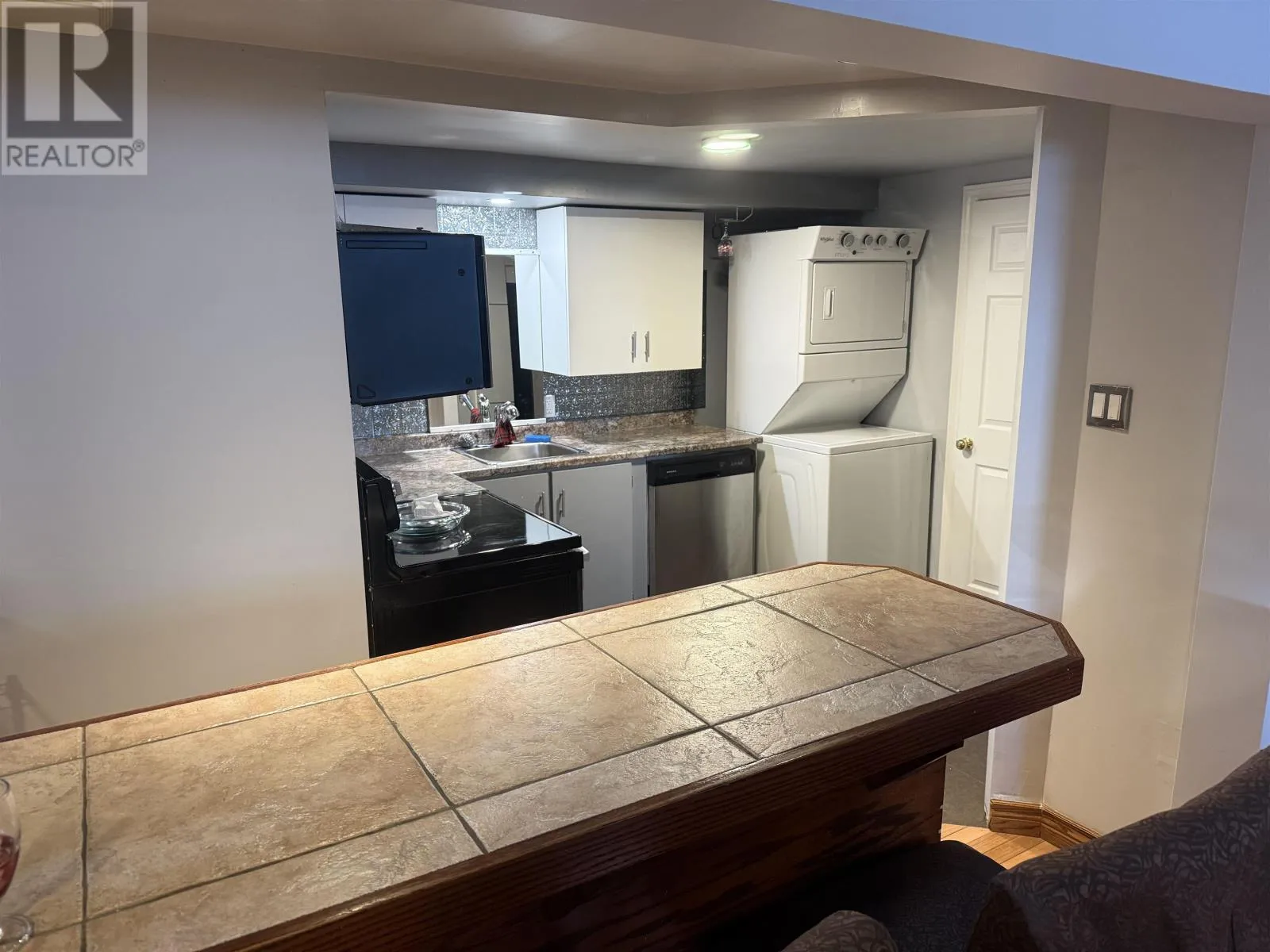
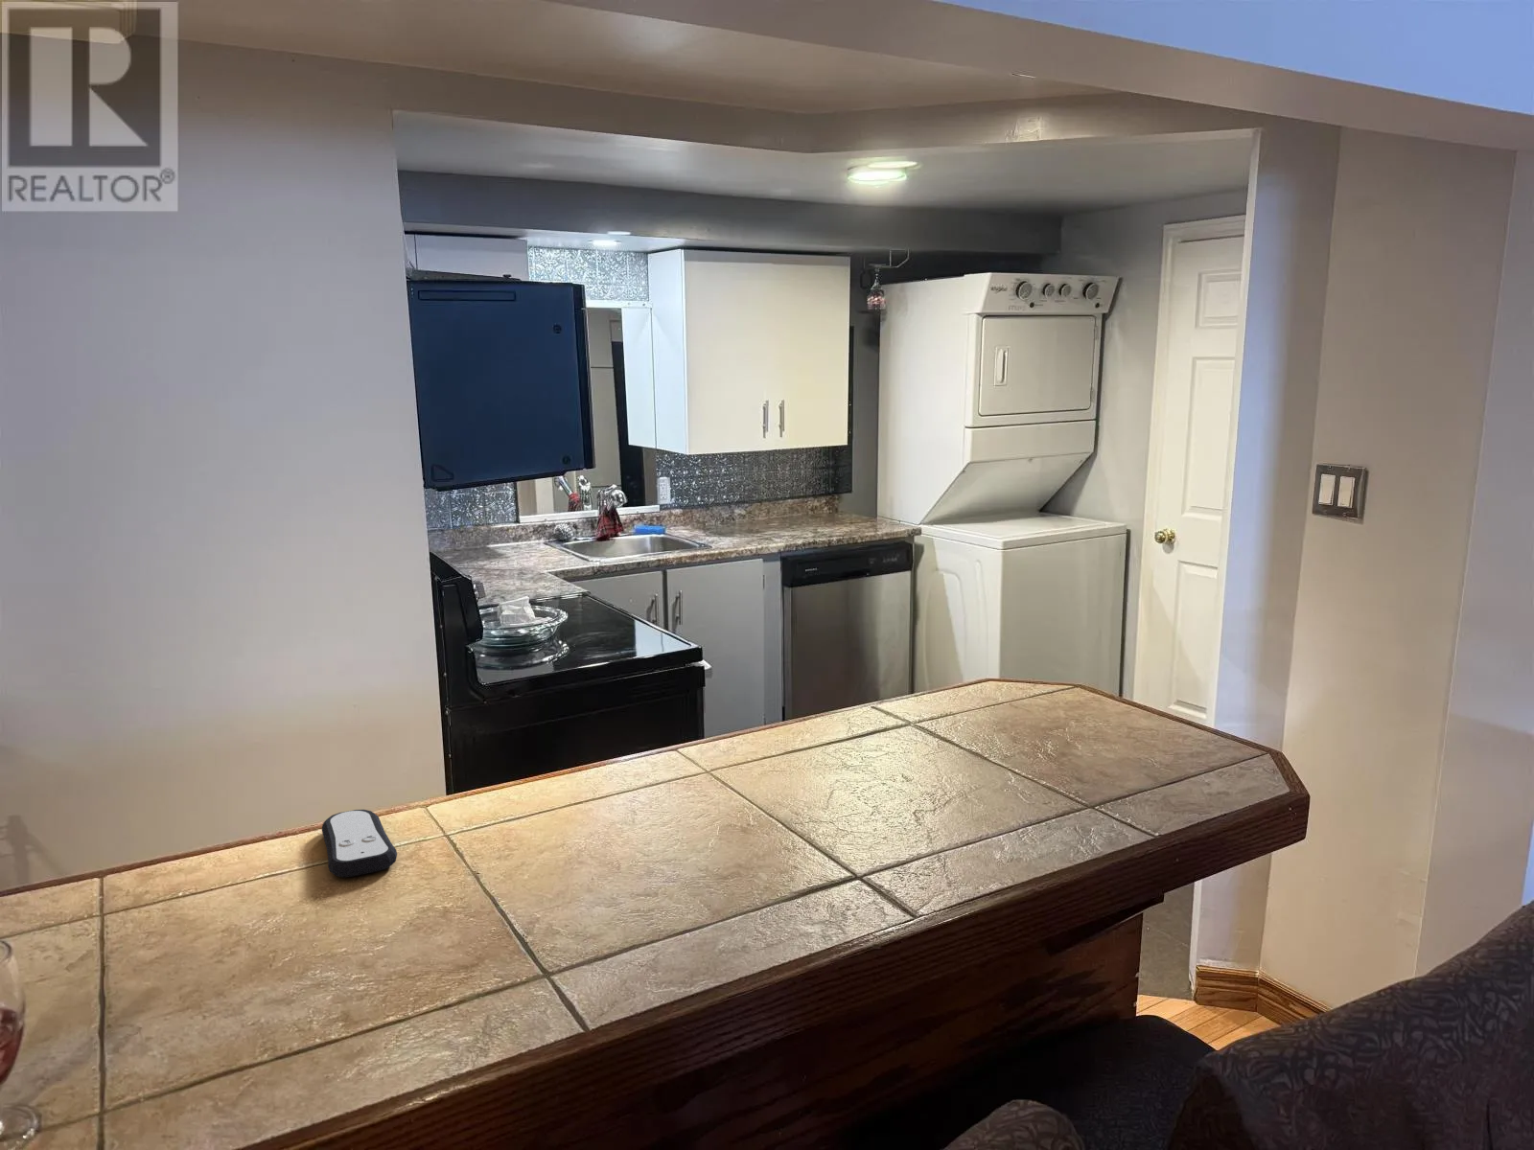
+ remote control (355, 840)
